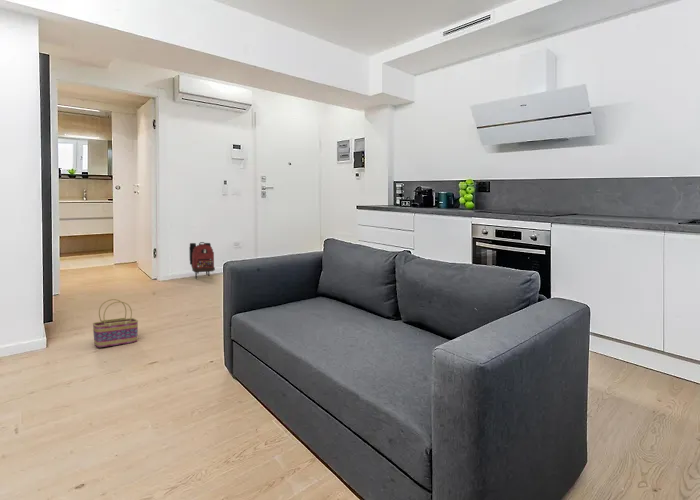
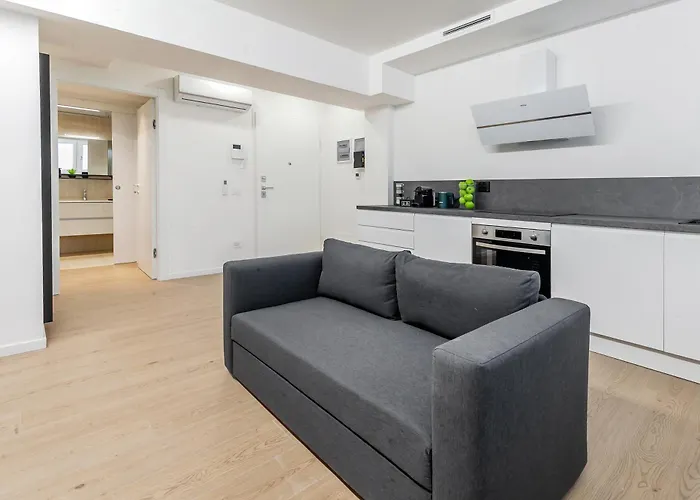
- basket (115, 321)
- backpack (201, 260)
